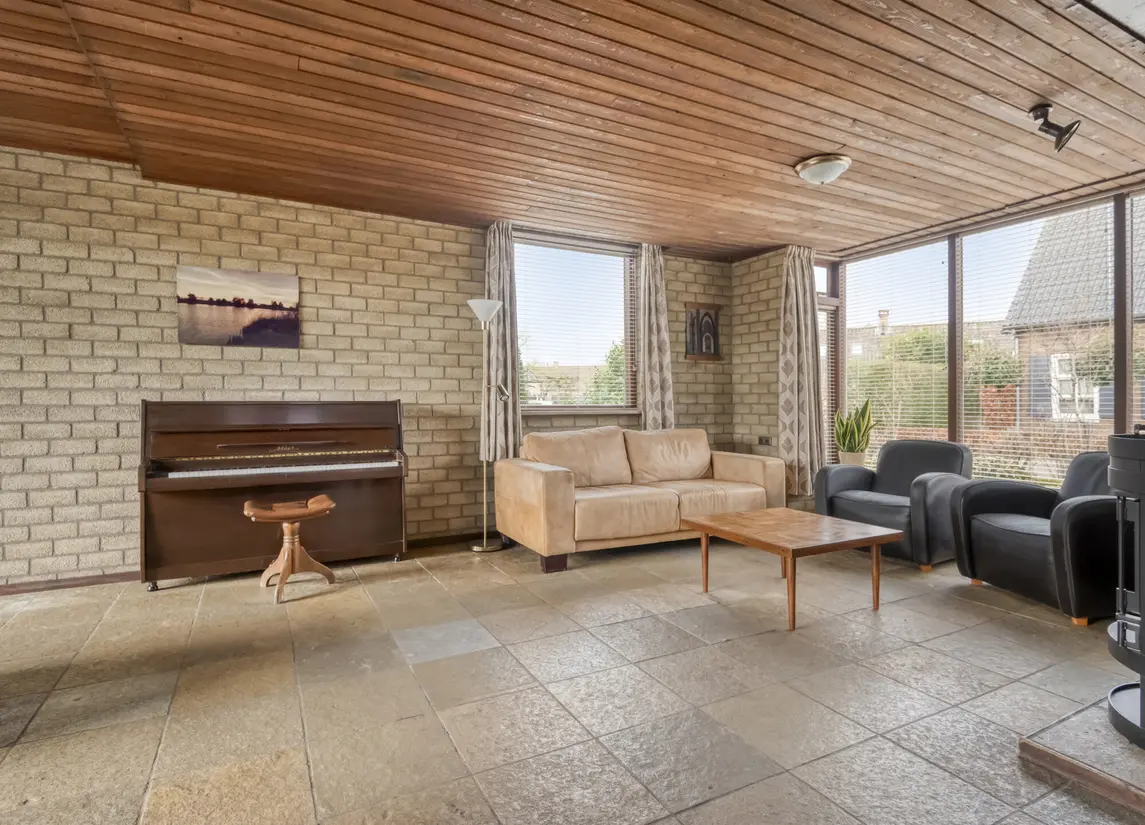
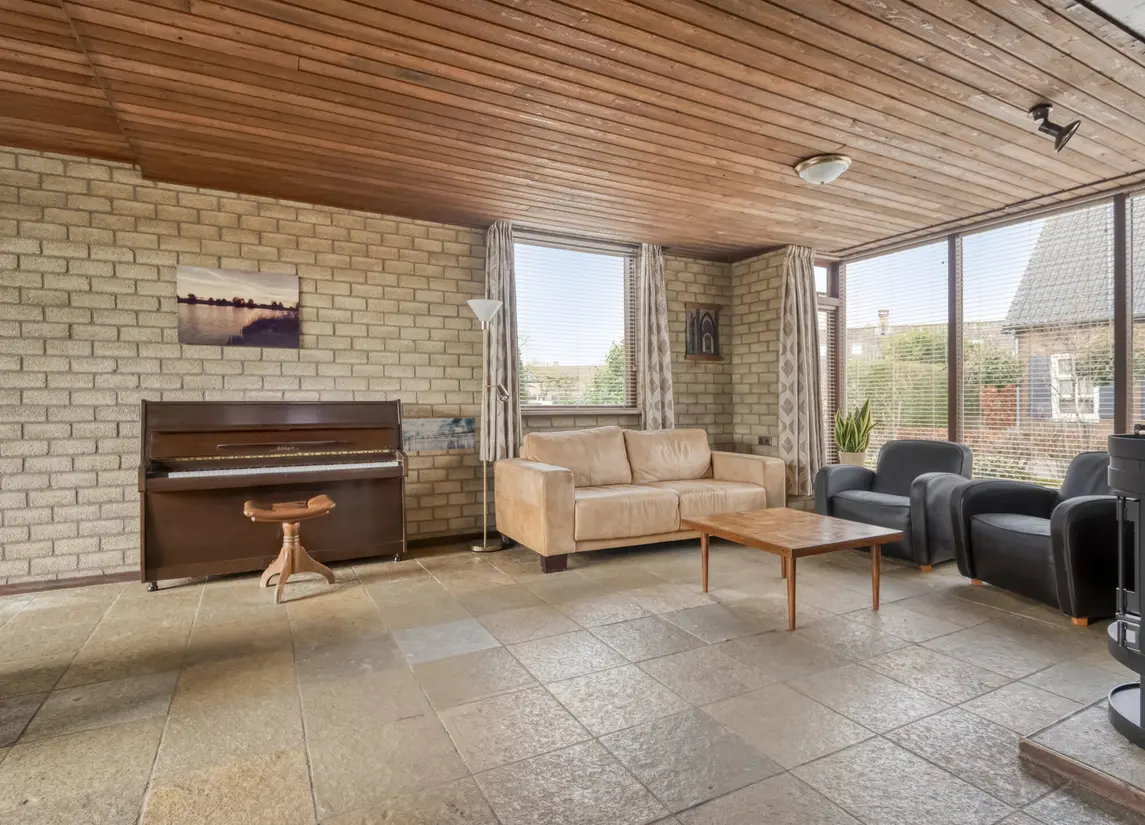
+ wall art (429, 434)
